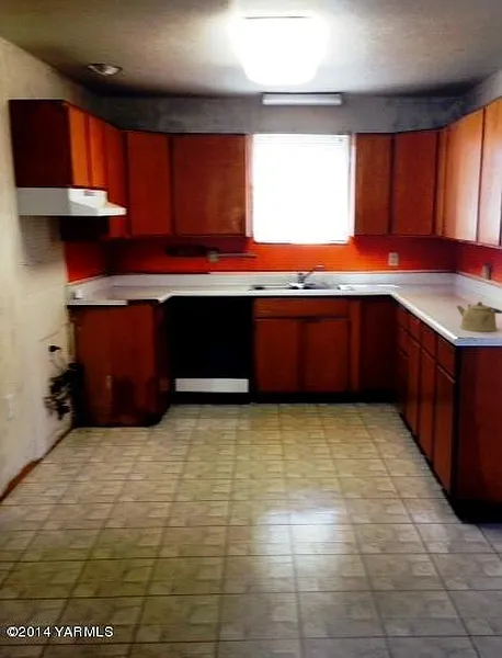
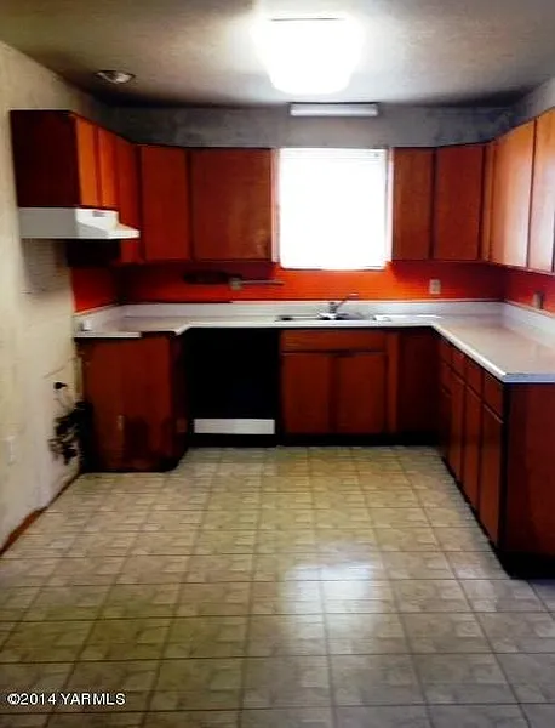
- kettle (476, 314)
